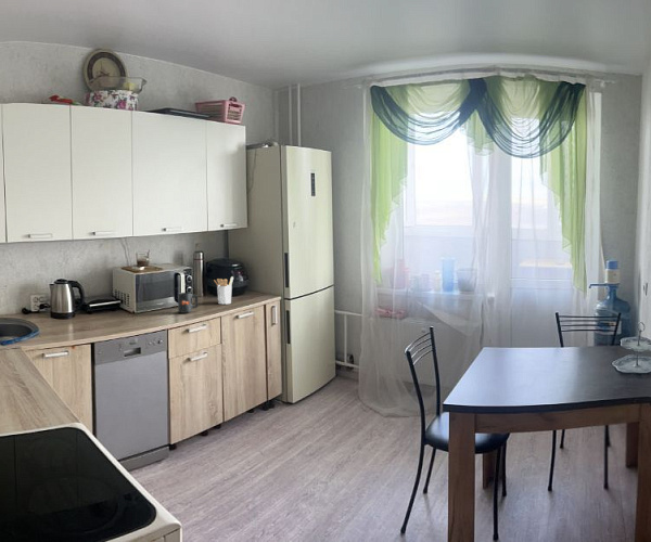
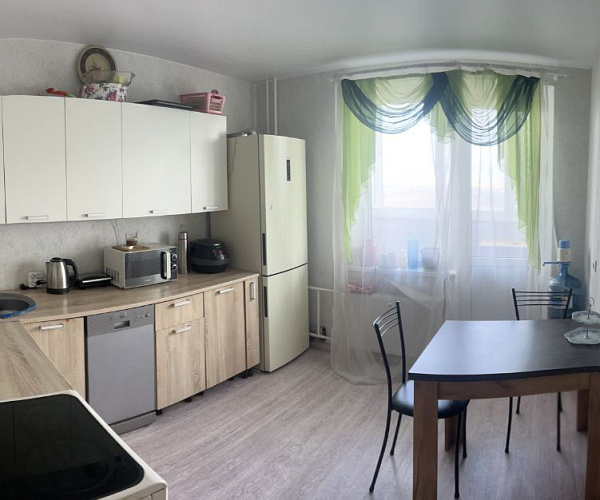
- utensil holder (224, 289)
- mug (188, 302)
